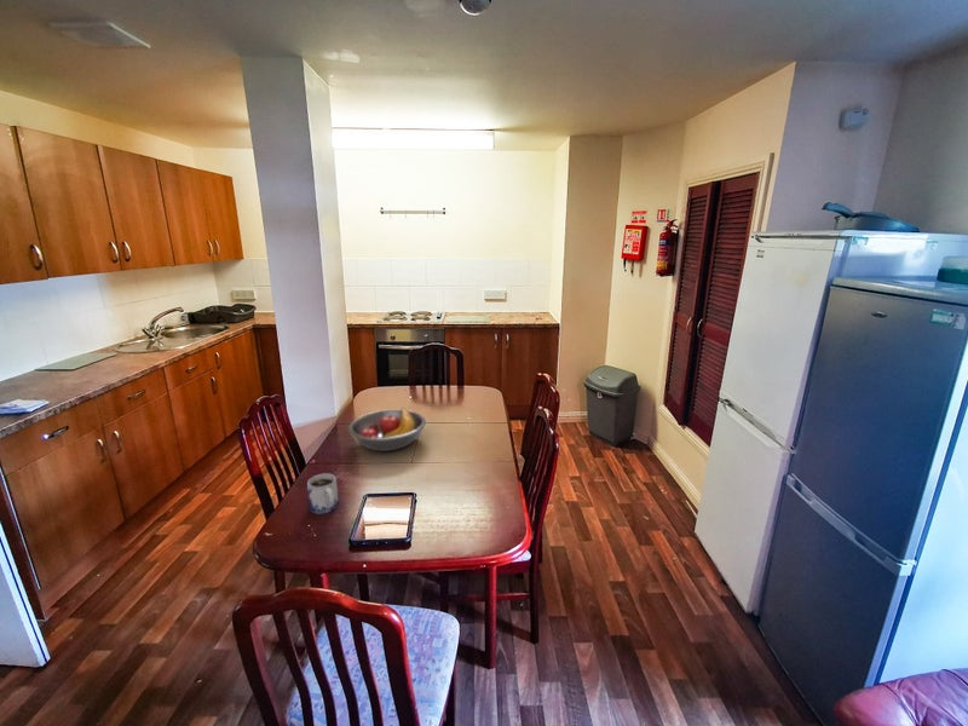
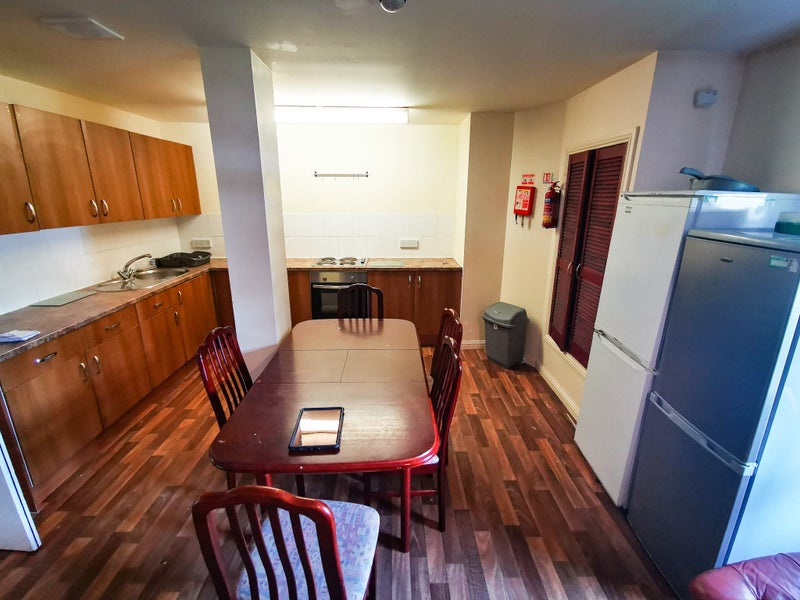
- mug (324, 494)
- fruit bowl (387, 430)
